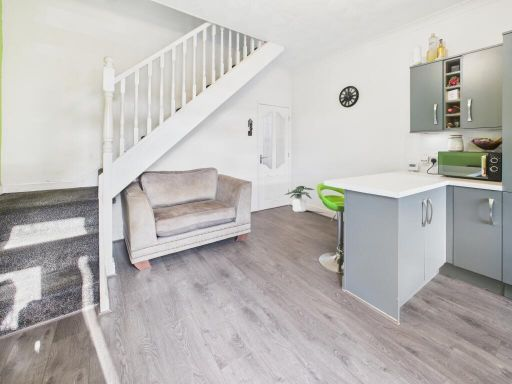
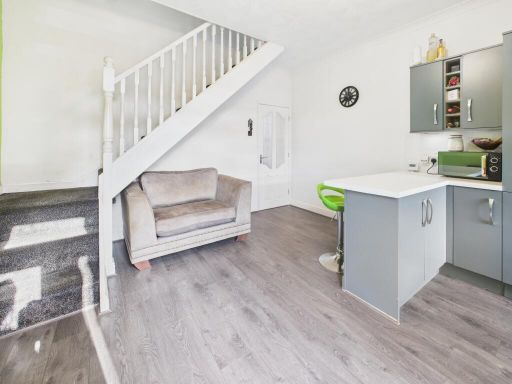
- potted plant (299, 199)
